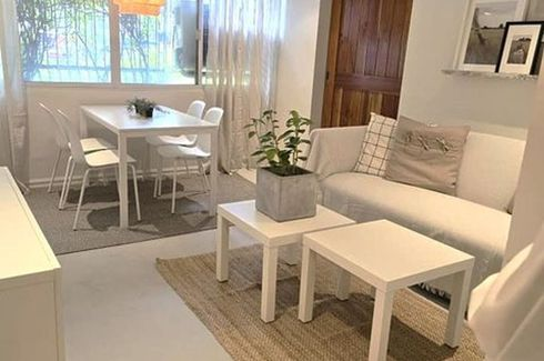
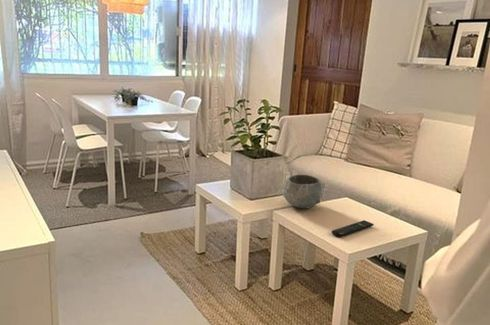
+ bowl (302, 192)
+ remote control (352, 228)
